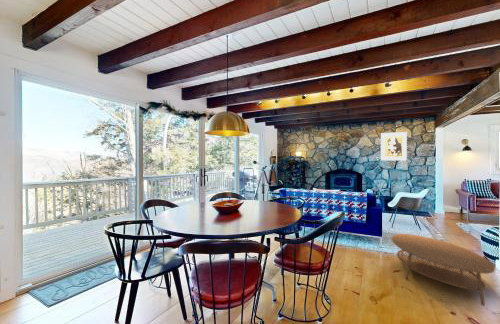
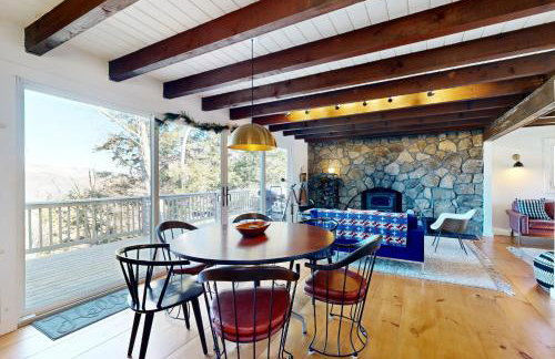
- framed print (393, 146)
- coffee table (434, 263)
